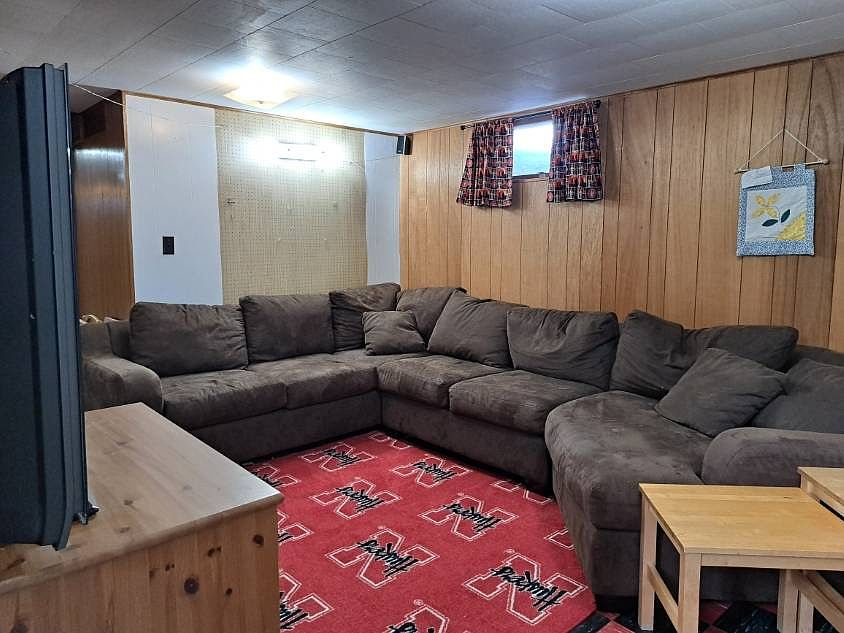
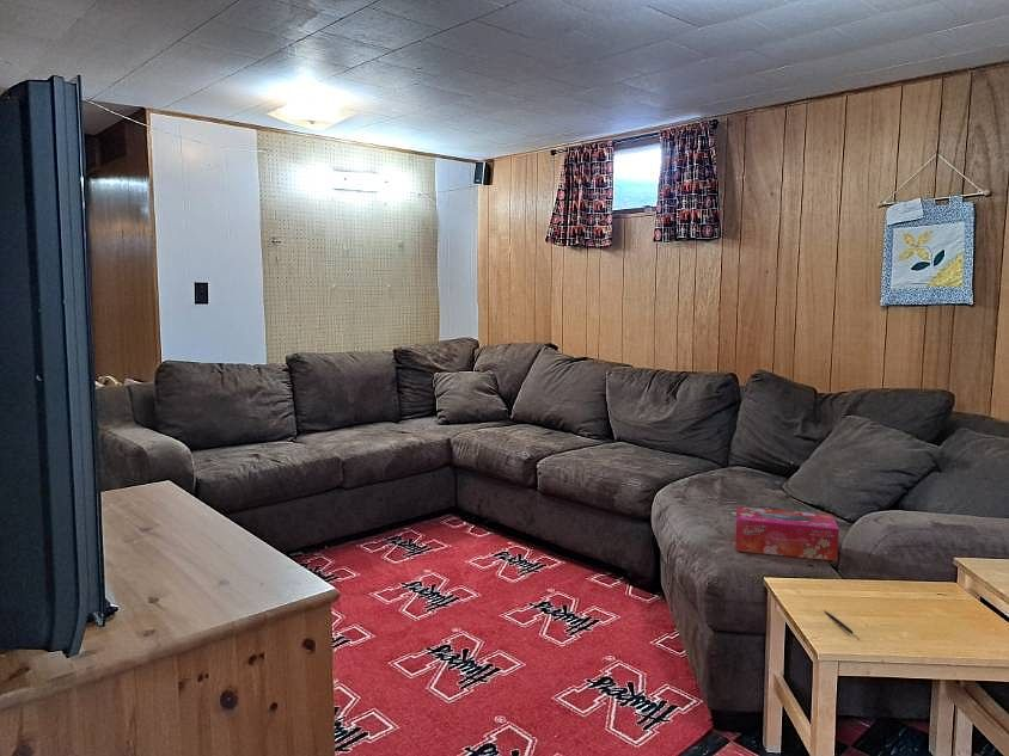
+ pen (837, 620)
+ tissue box (784, 531)
